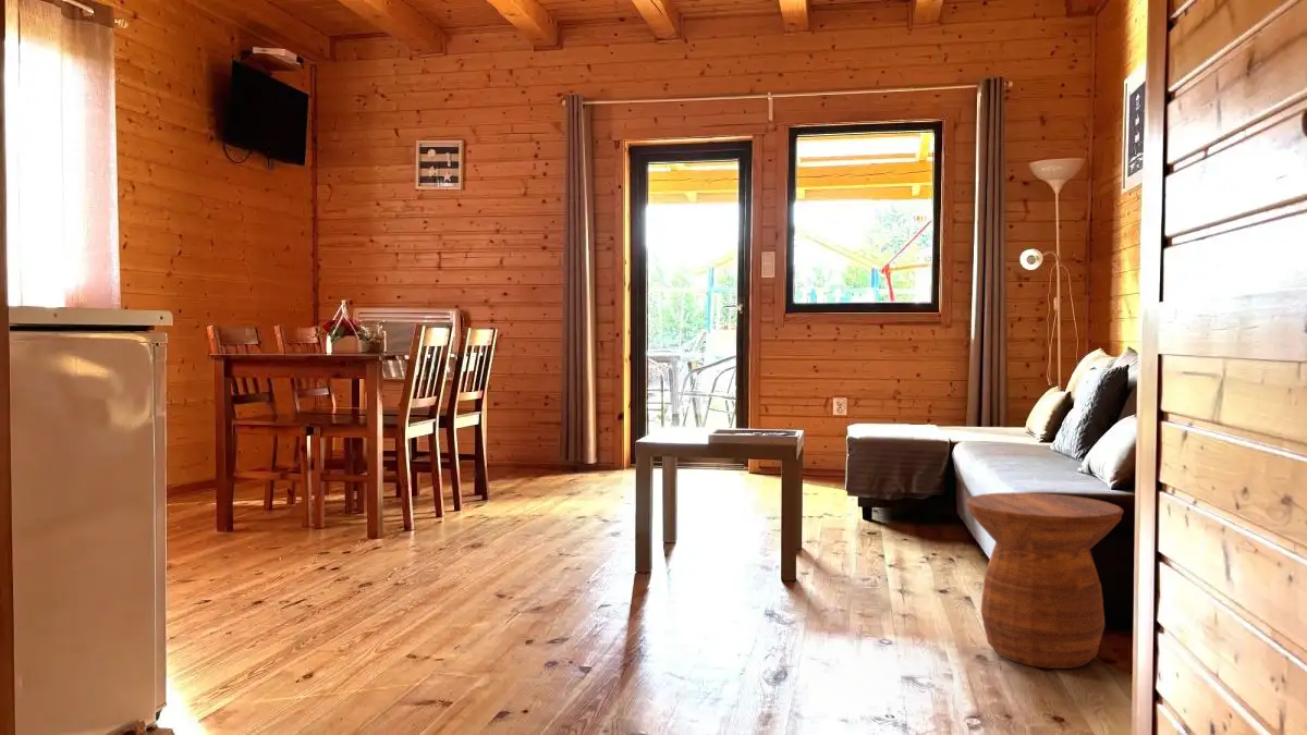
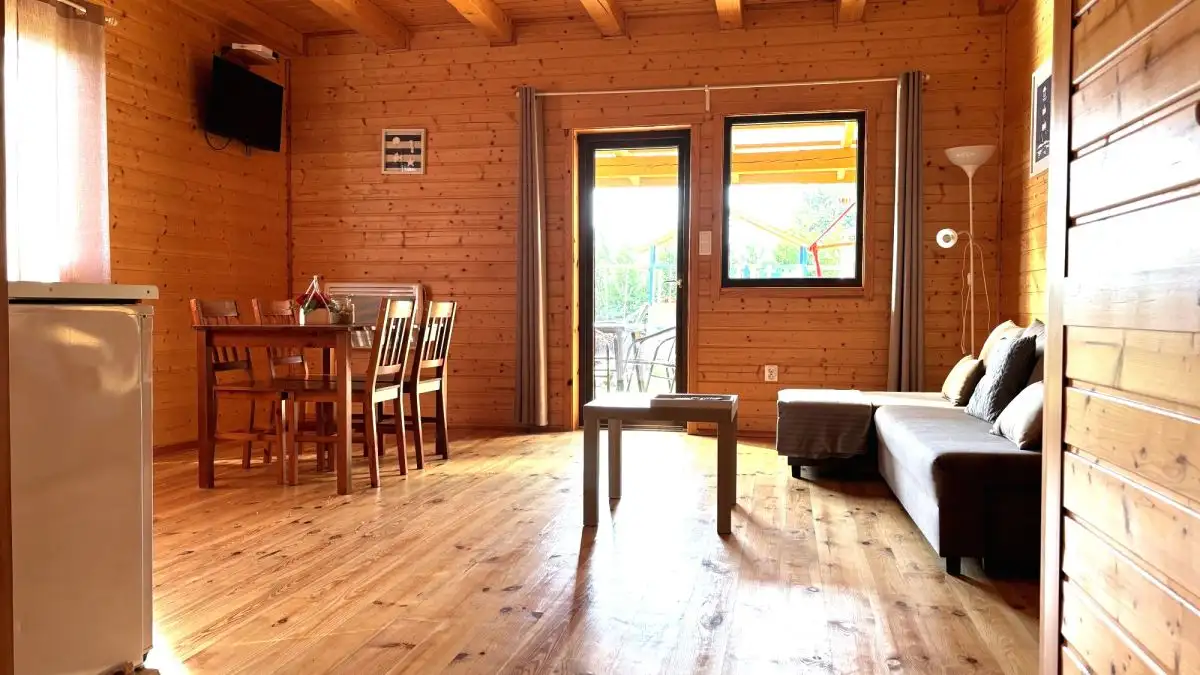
- side table (1041, 578)
